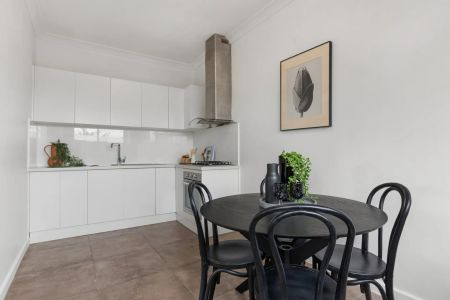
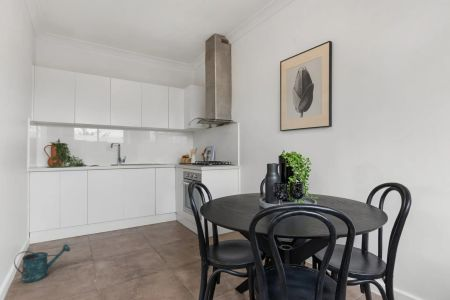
+ watering can (43, 261)
